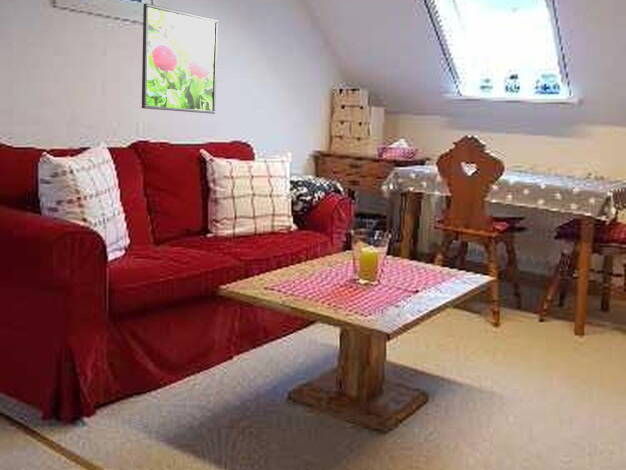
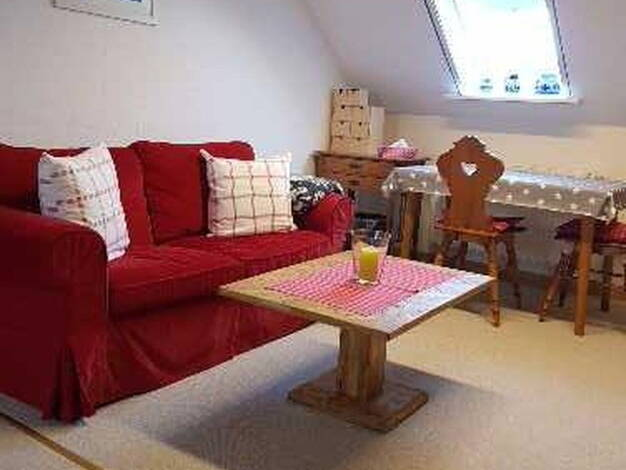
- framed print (181, 62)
